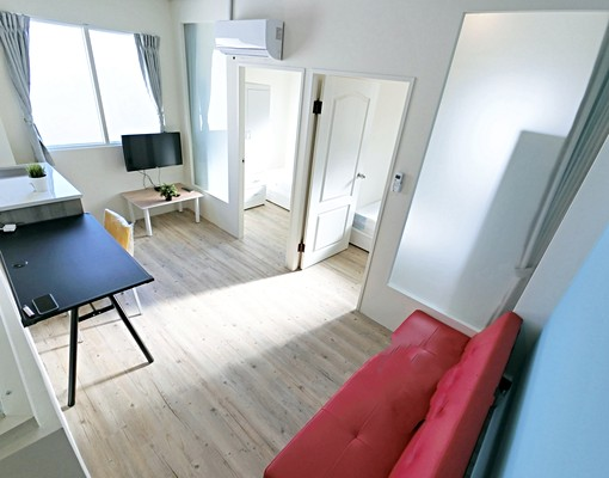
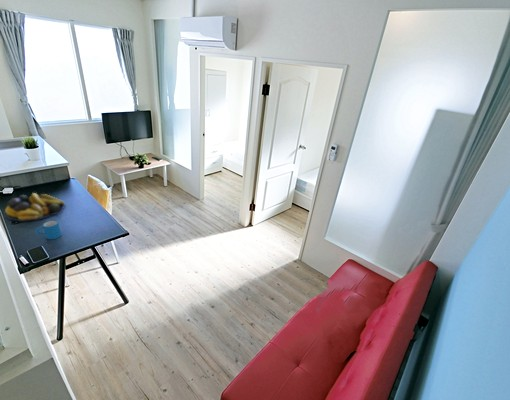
+ mug (48, 230)
+ fruit bowl (34, 203)
